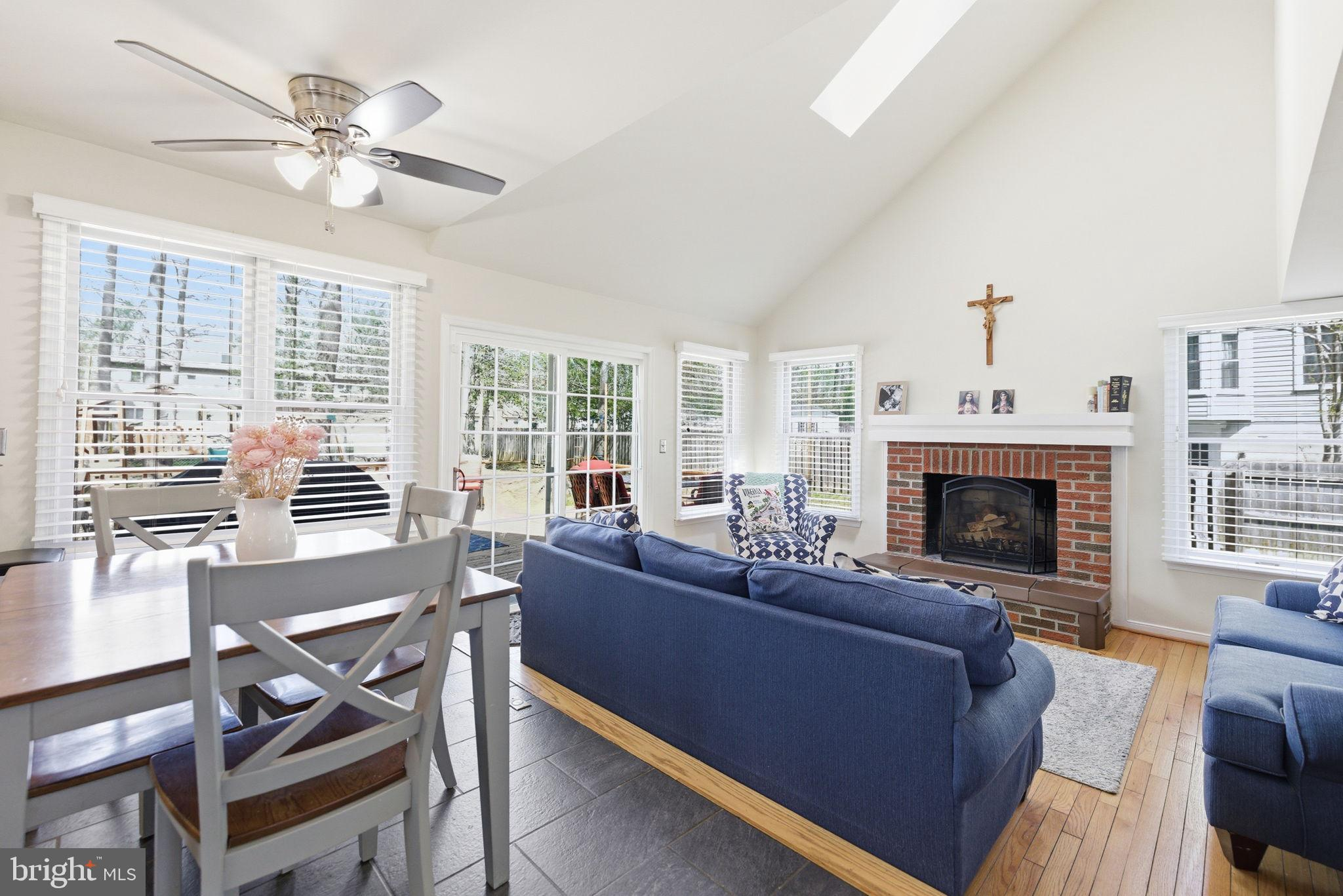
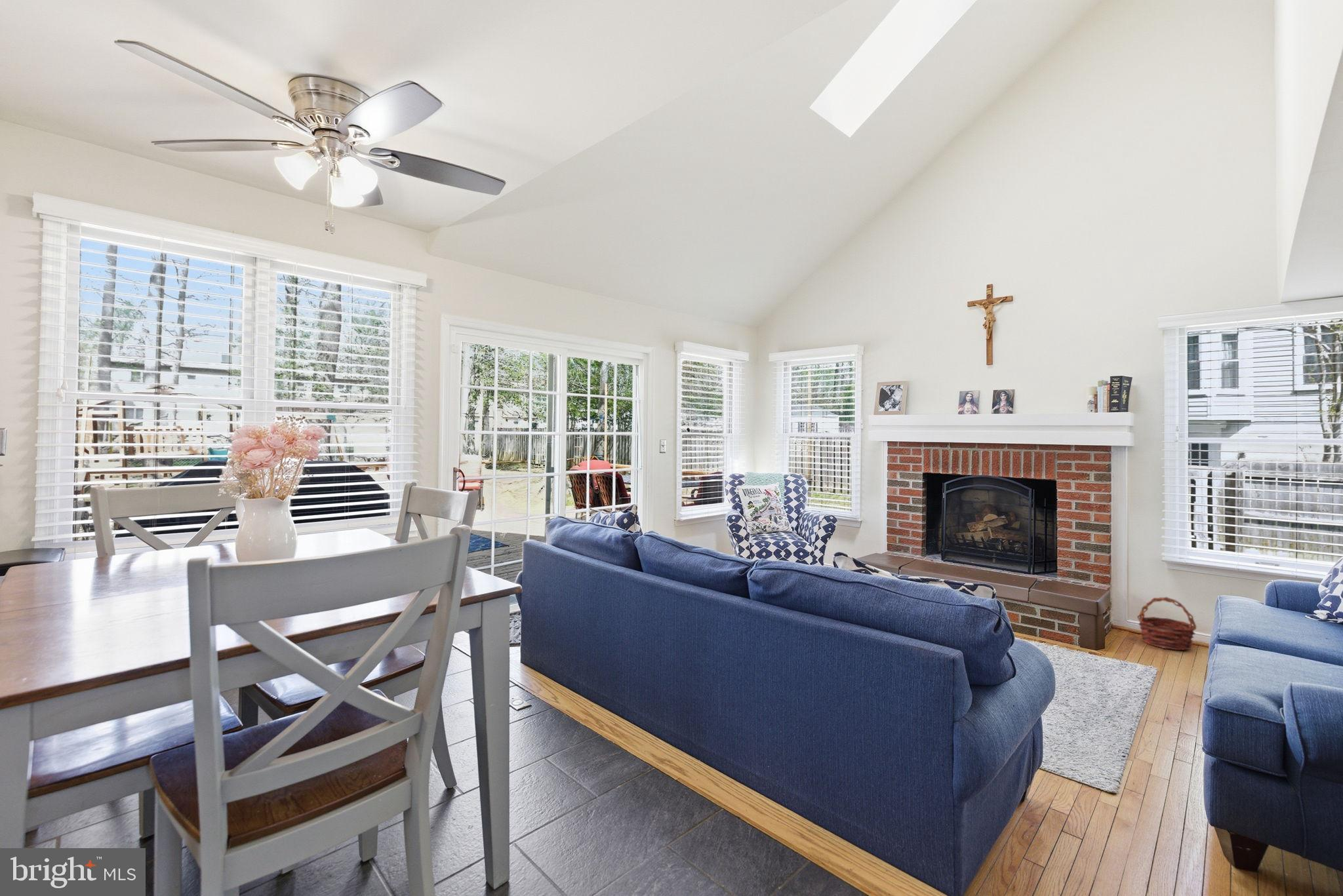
+ basket (1166, 621)
